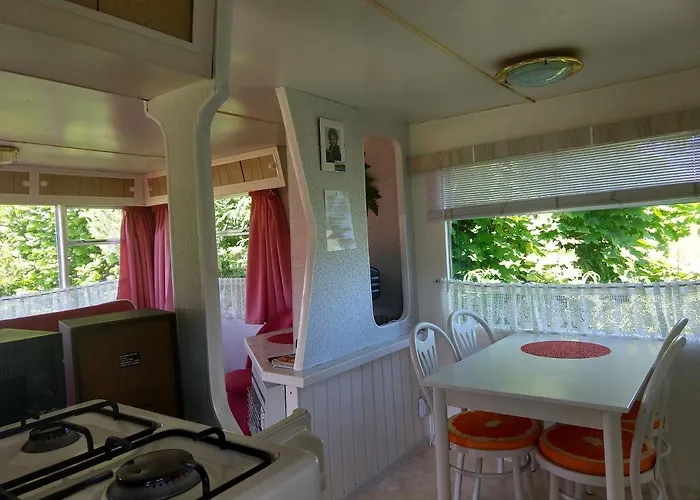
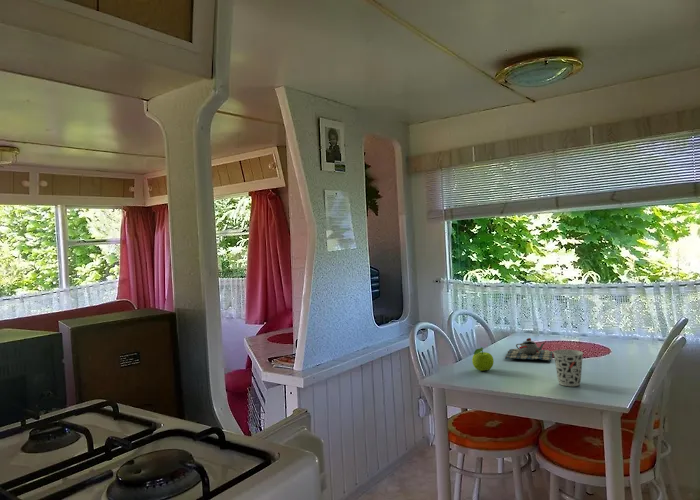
+ cup (568, 368)
+ fruit (480, 359)
+ teapot (529, 347)
